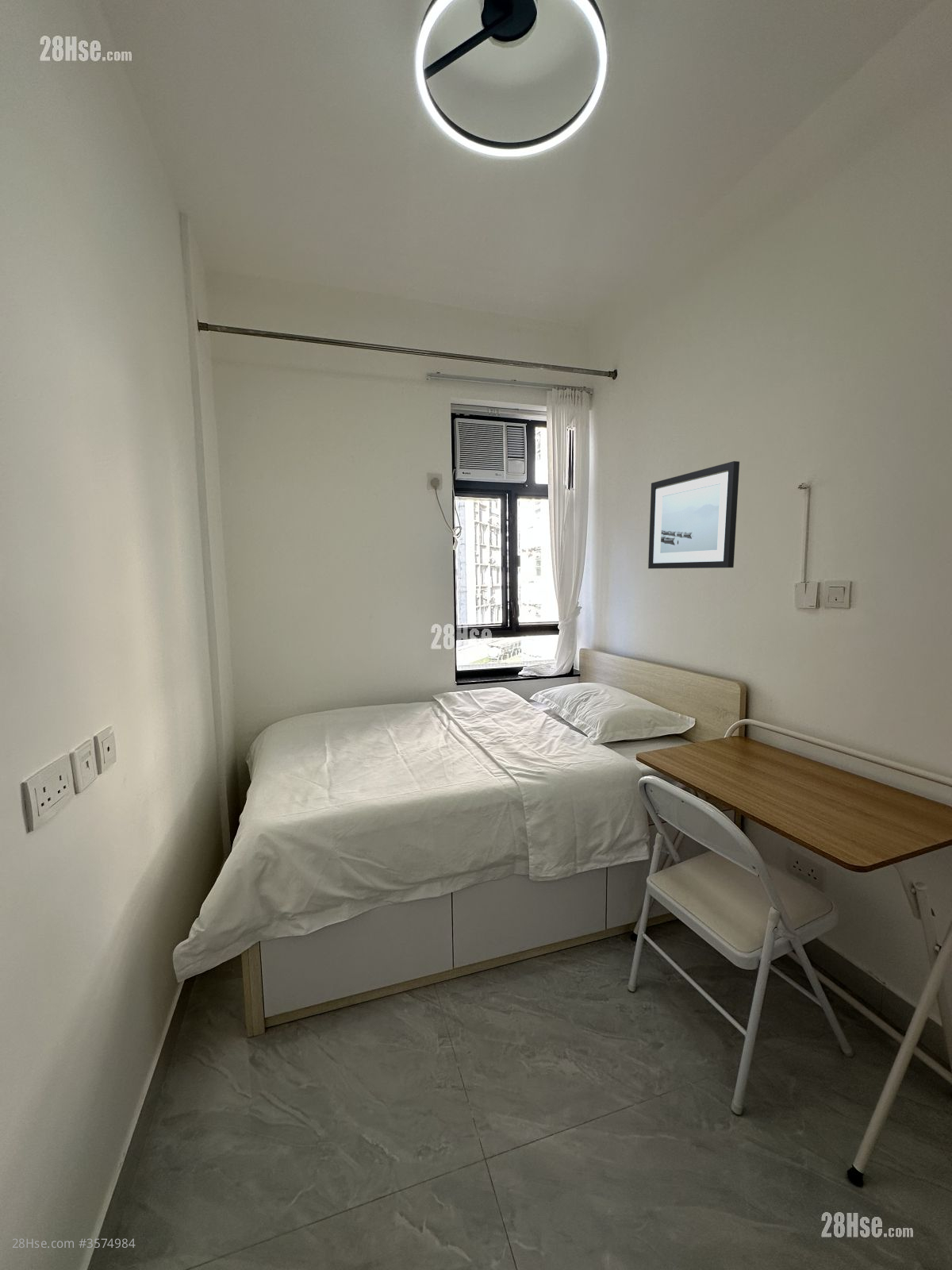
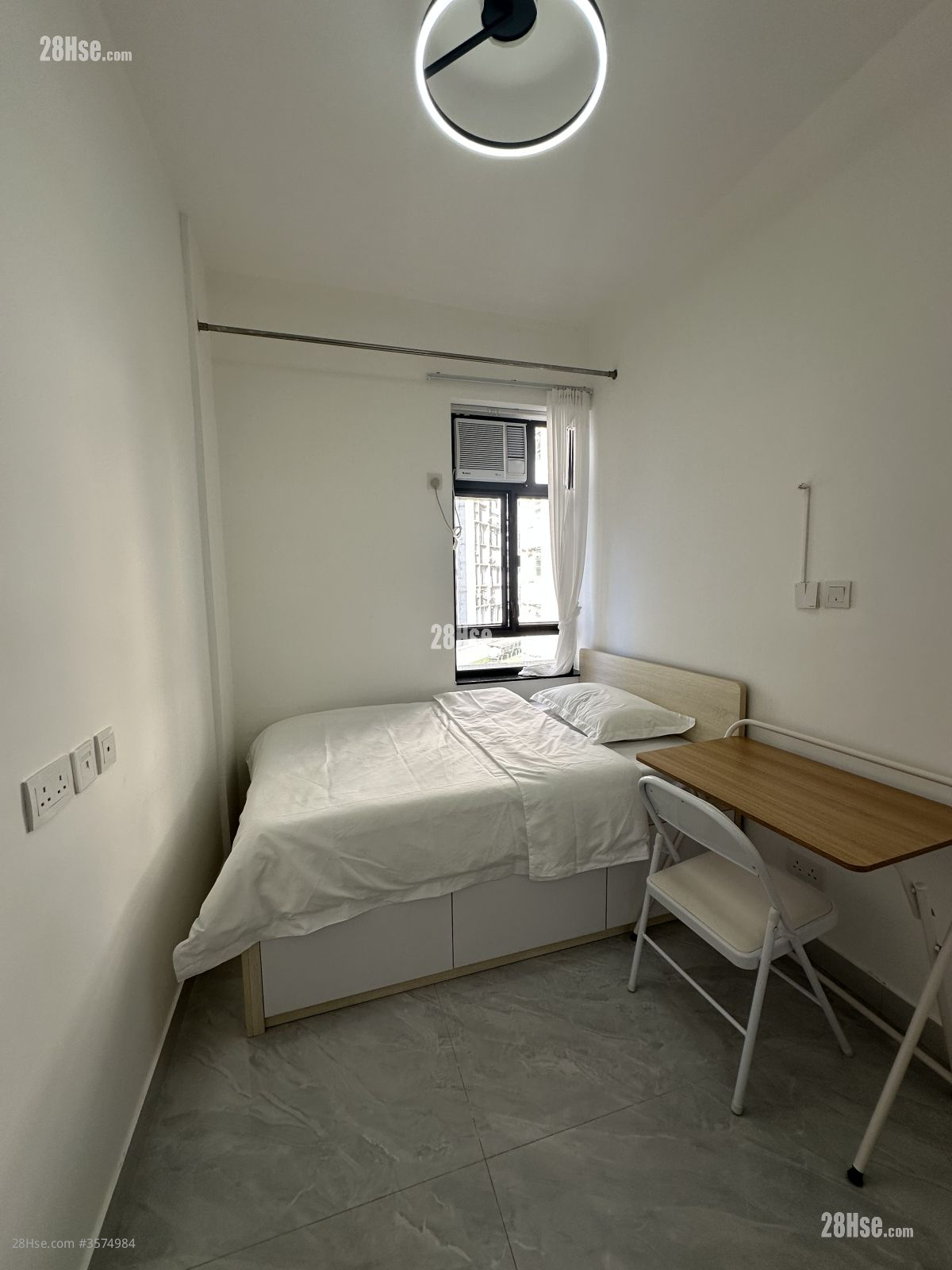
- wall art (688, 521)
